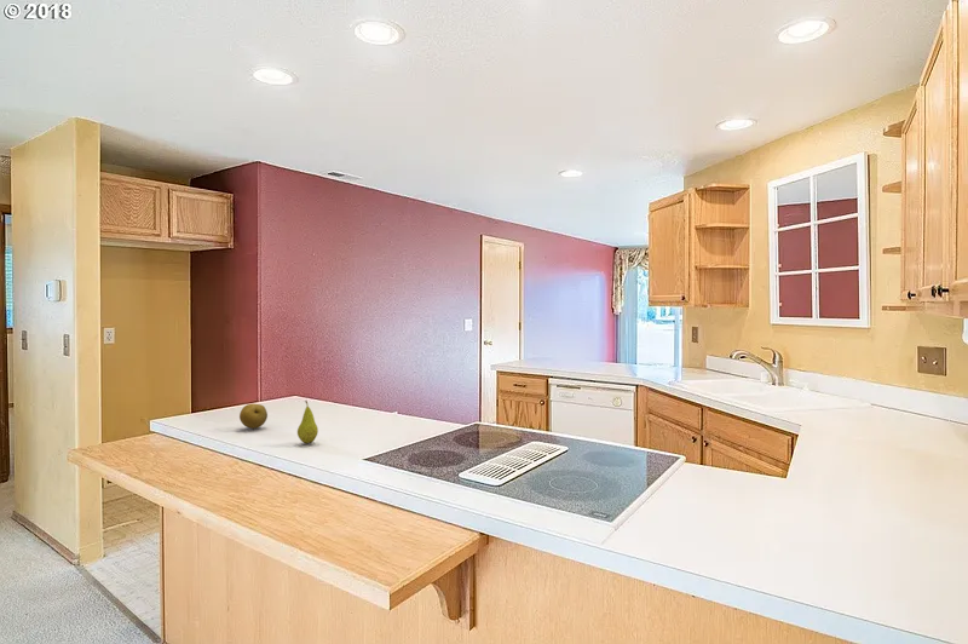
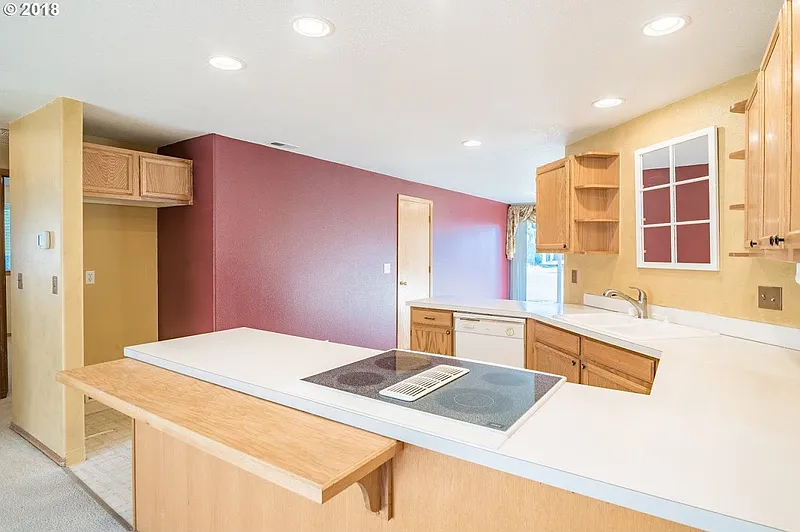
- fruit (253, 415)
- fruit (307, 421)
